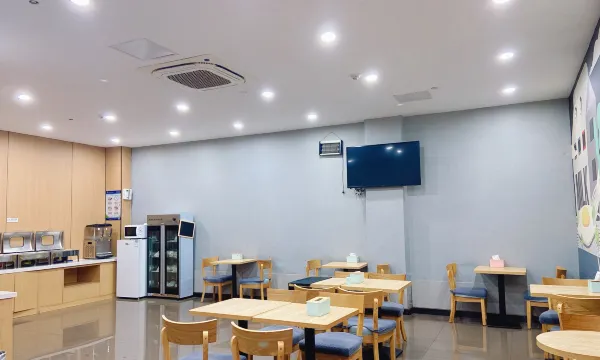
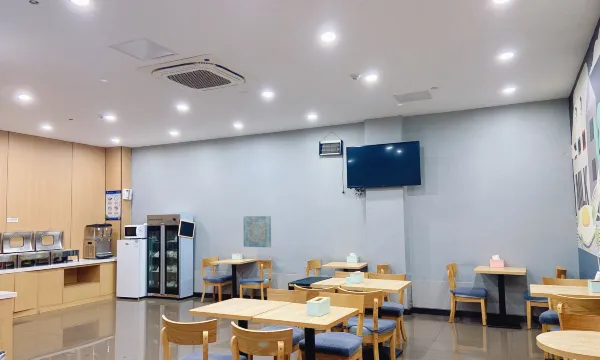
+ wall art (257, 231)
